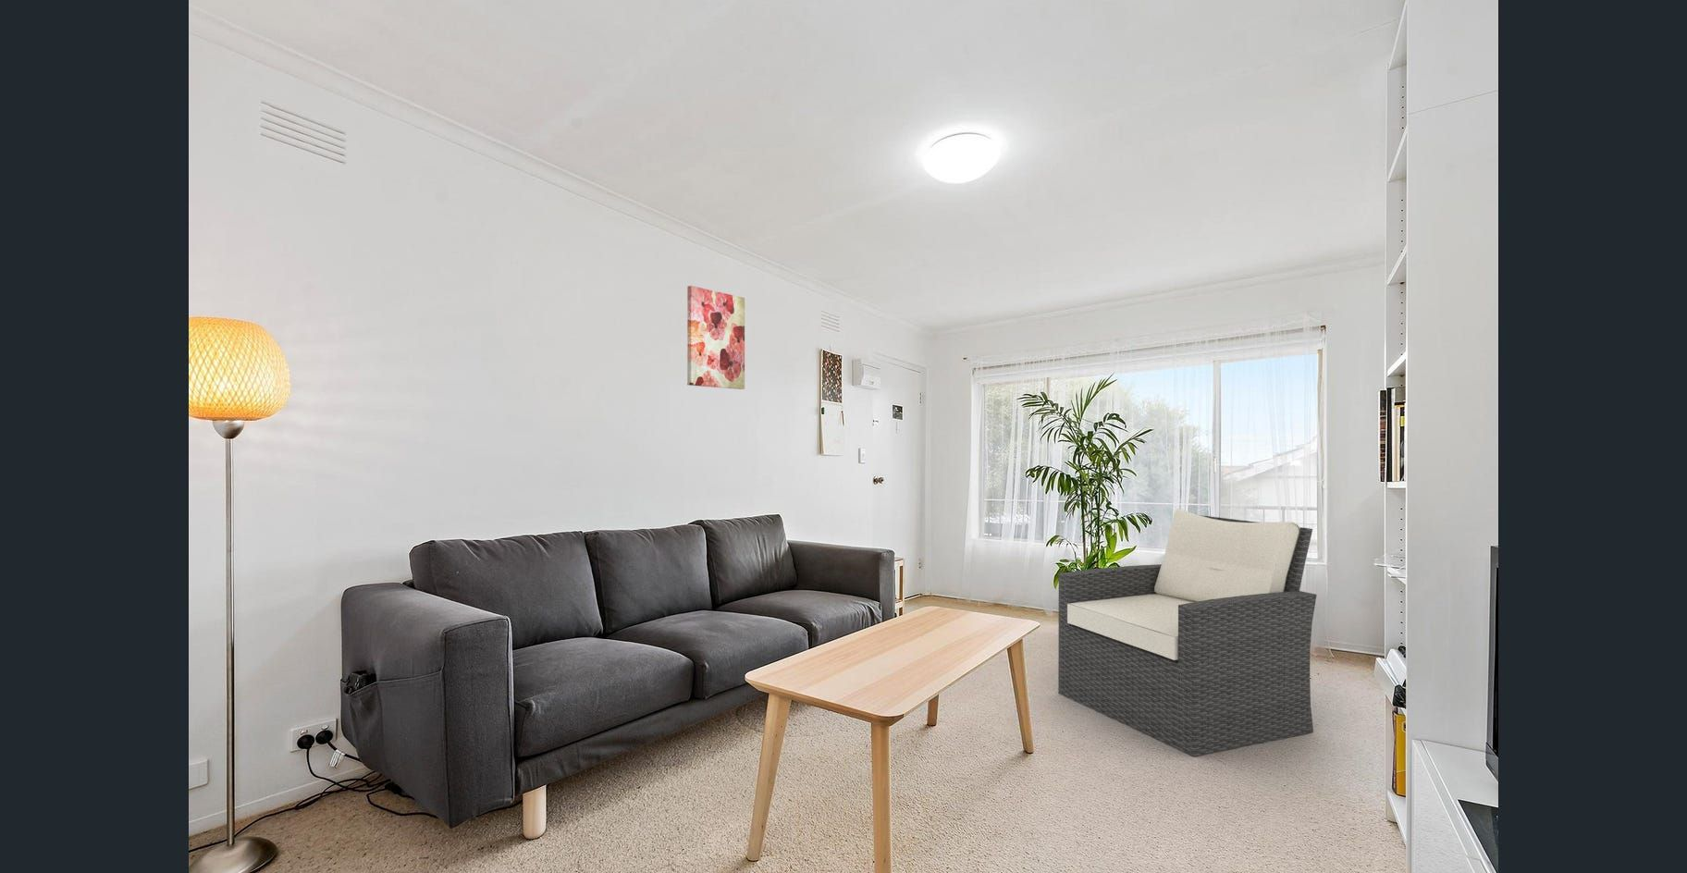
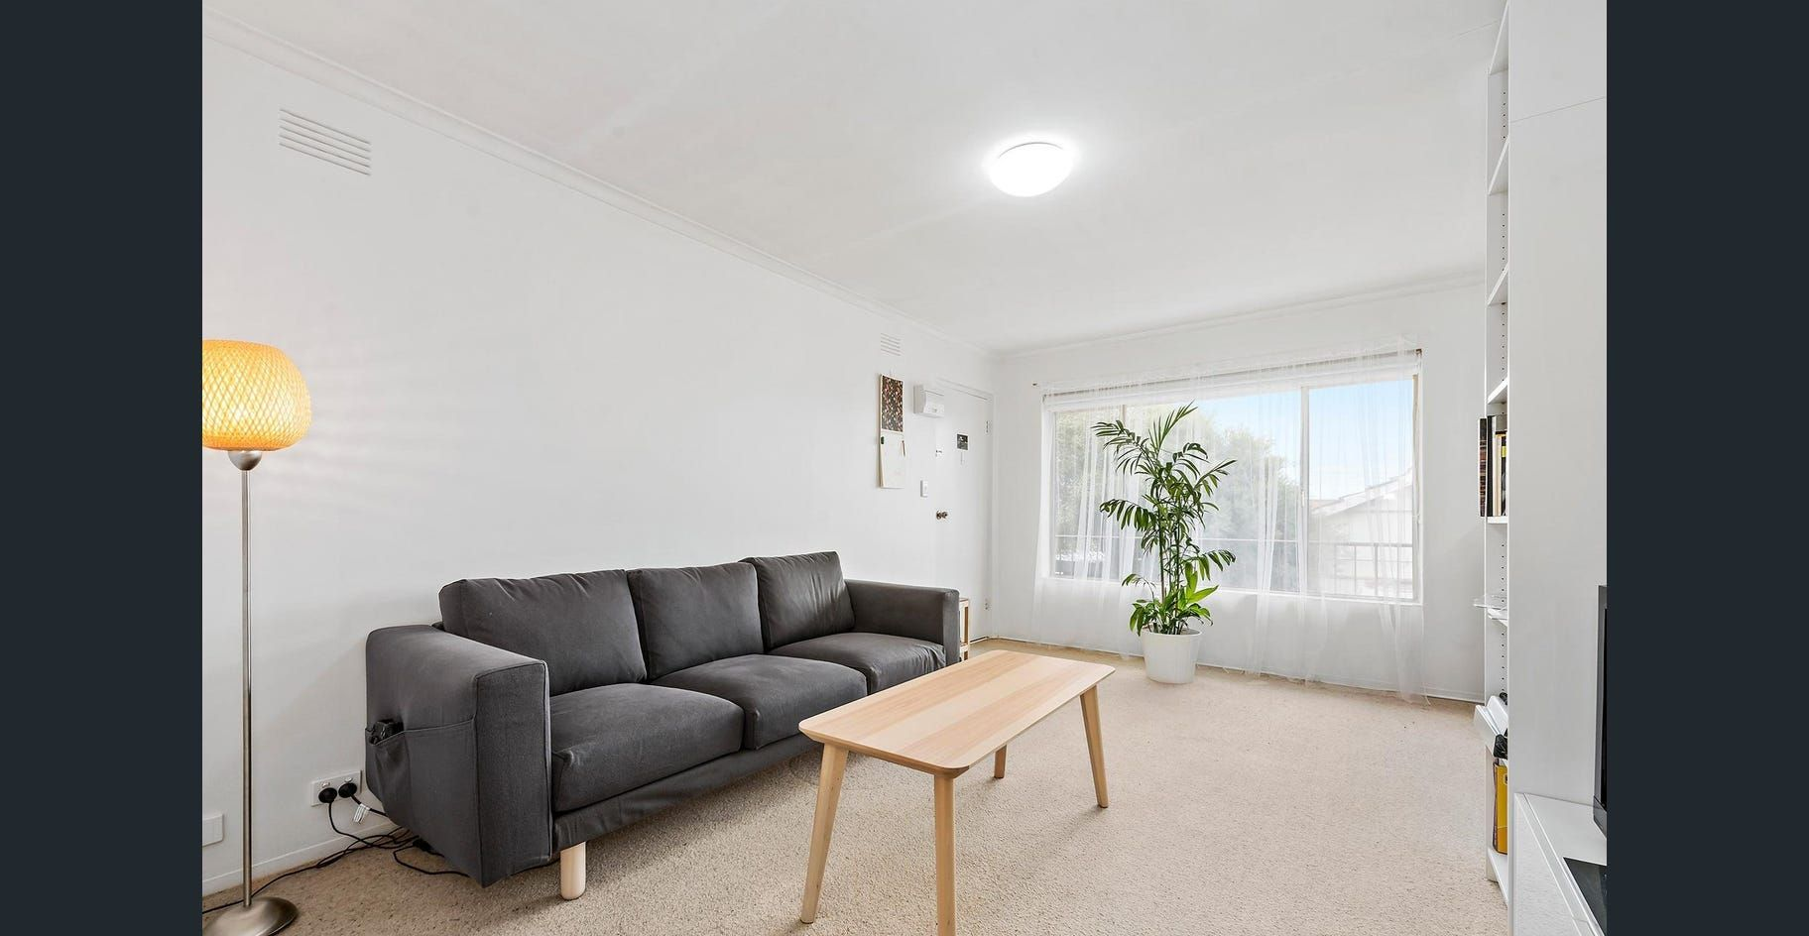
- armchair (1184, 614)
- wall art (717, 340)
